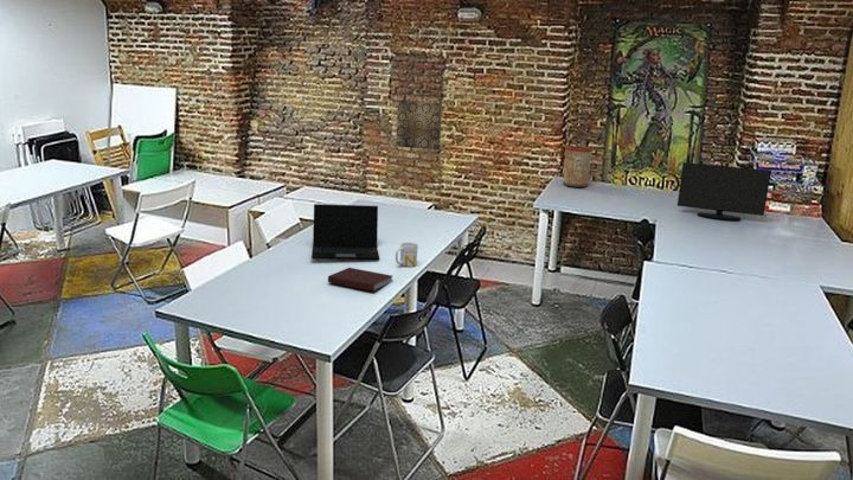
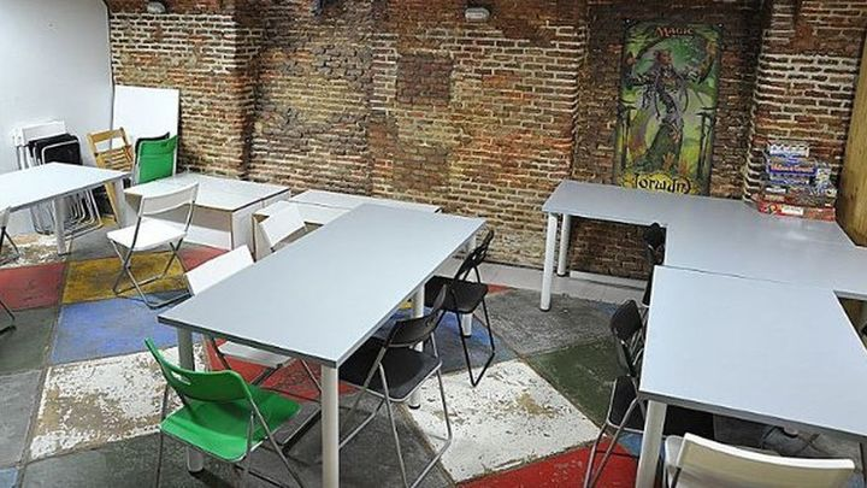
- laptop (346, 231)
- mug (406, 255)
- monitor (721, 192)
- notebook (360, 279)
- wall art (418, 124)
- vase (577, 166)
